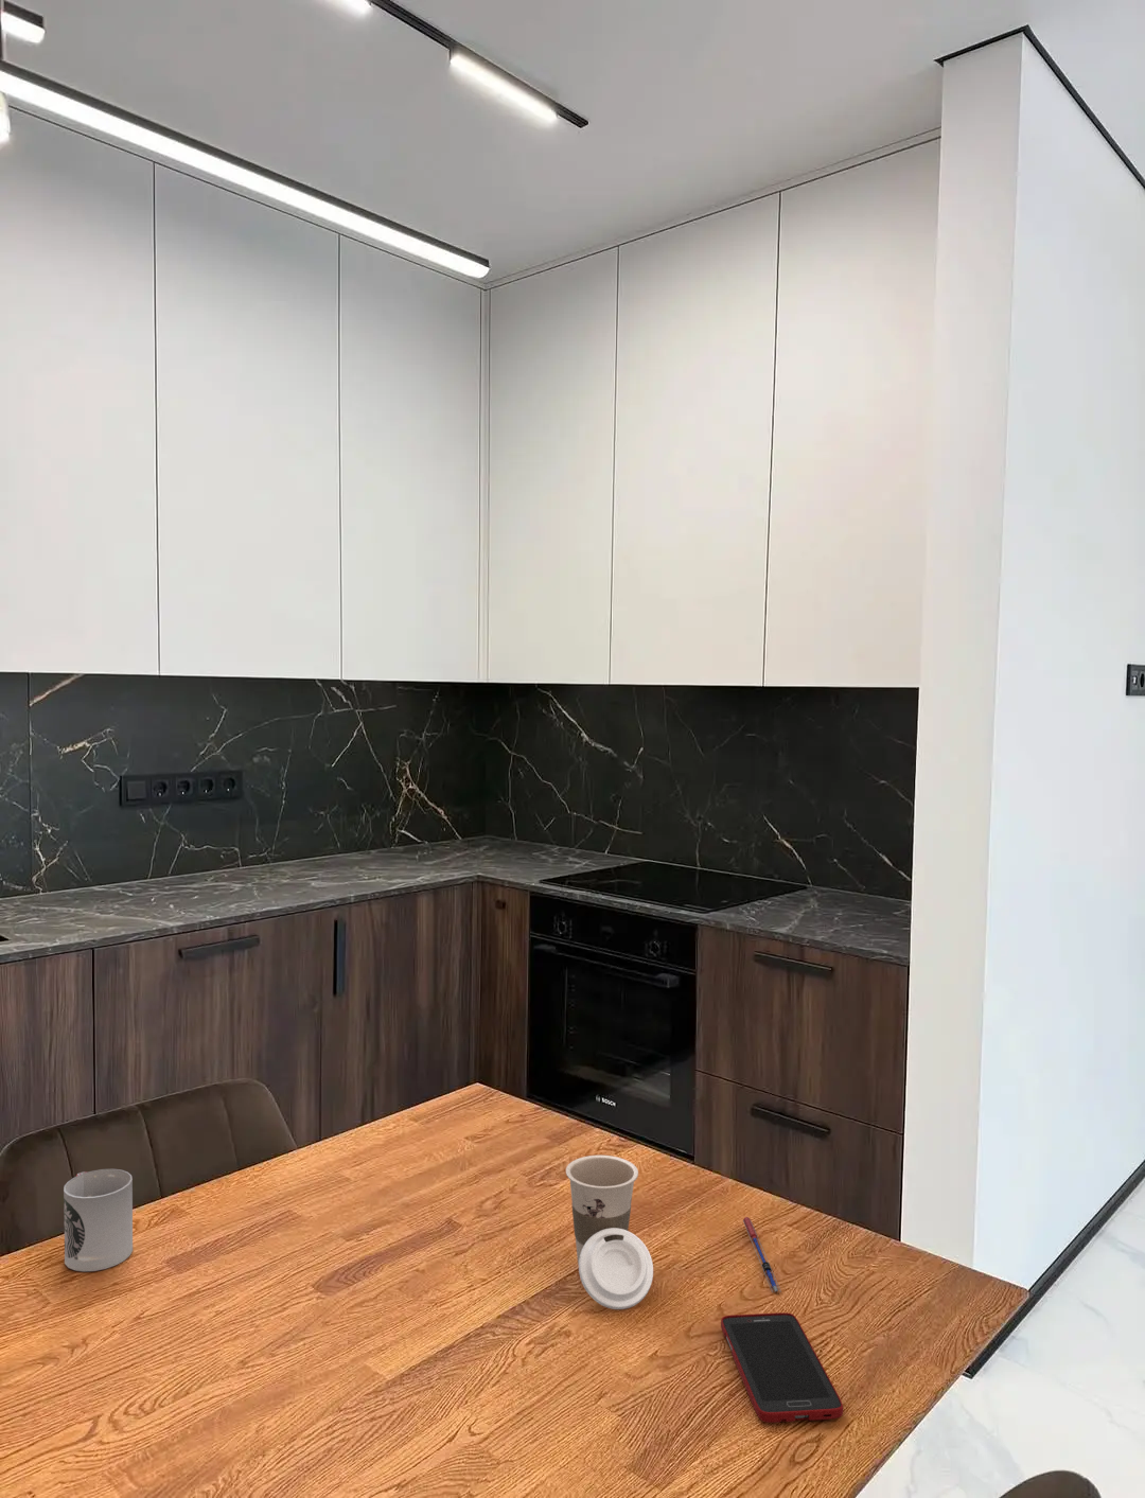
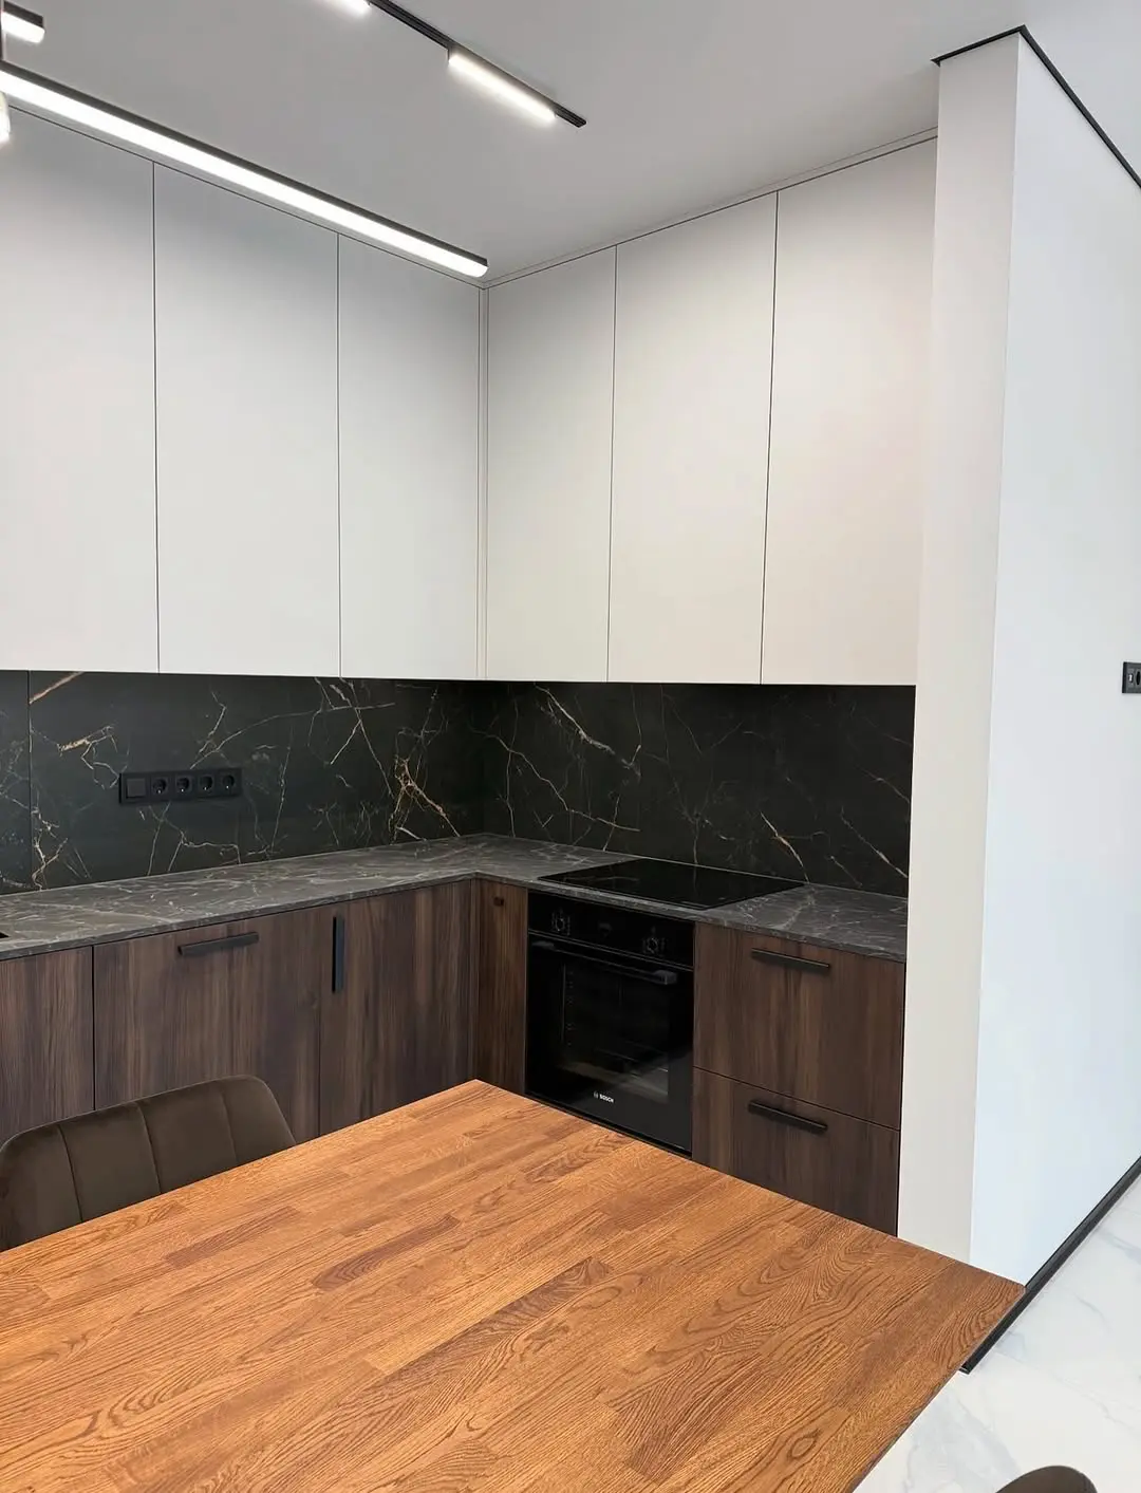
- cup (94, 1213)
- pen (760, 1252)
- cell phone (777, 1363)
- cup (607, 1229)
